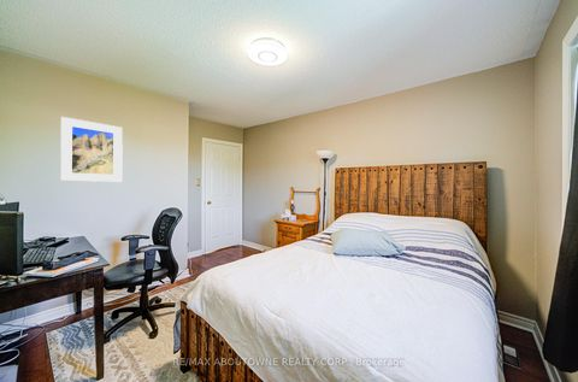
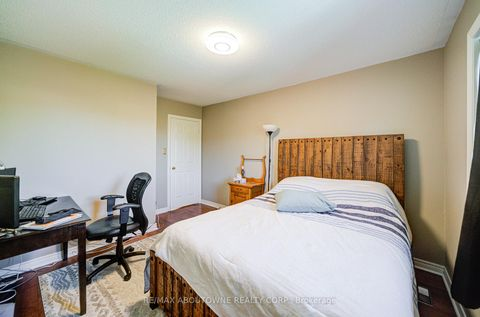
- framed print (93, 152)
